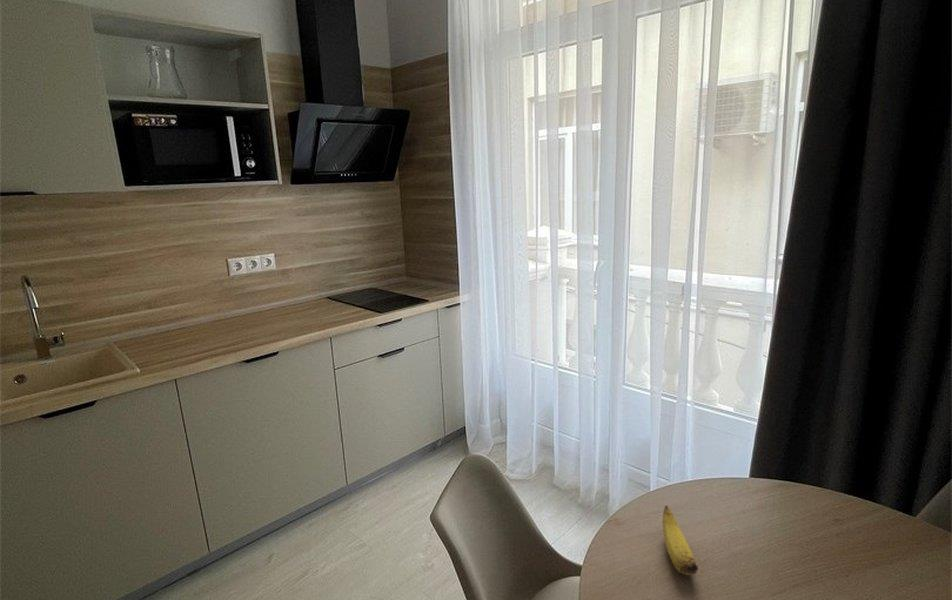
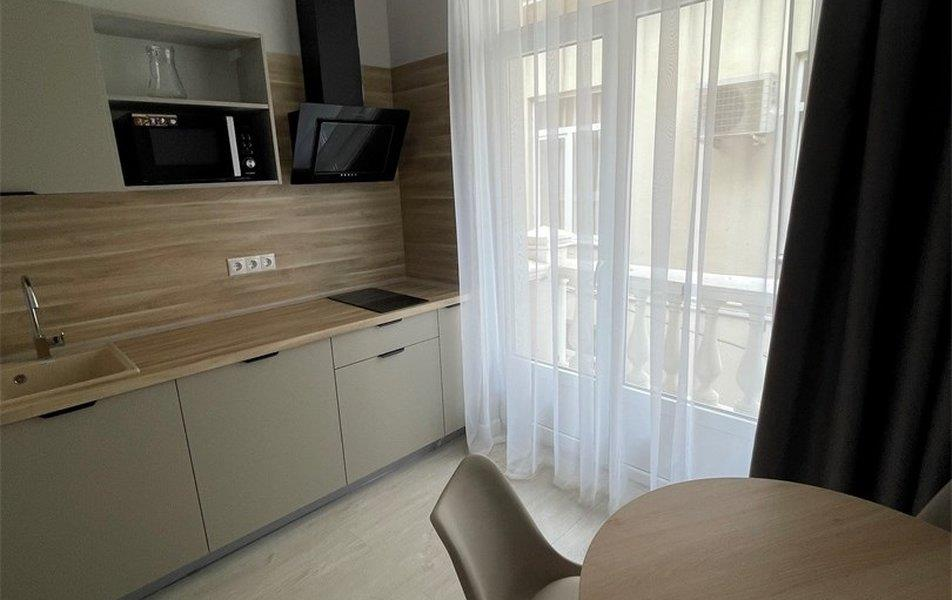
- banana (678, 544)
